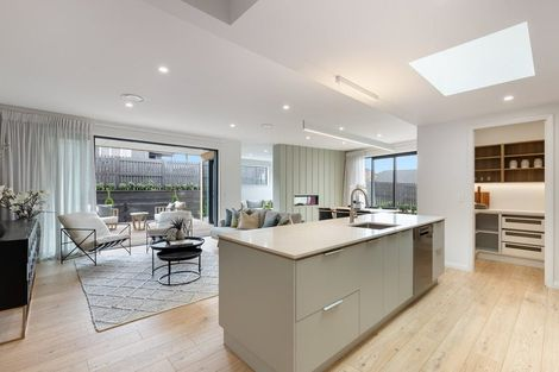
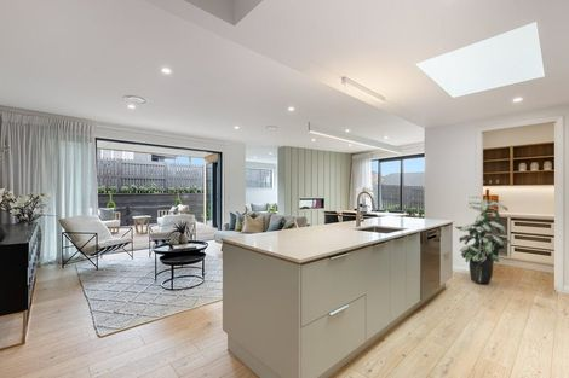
+ indoor plant (479, 238)
